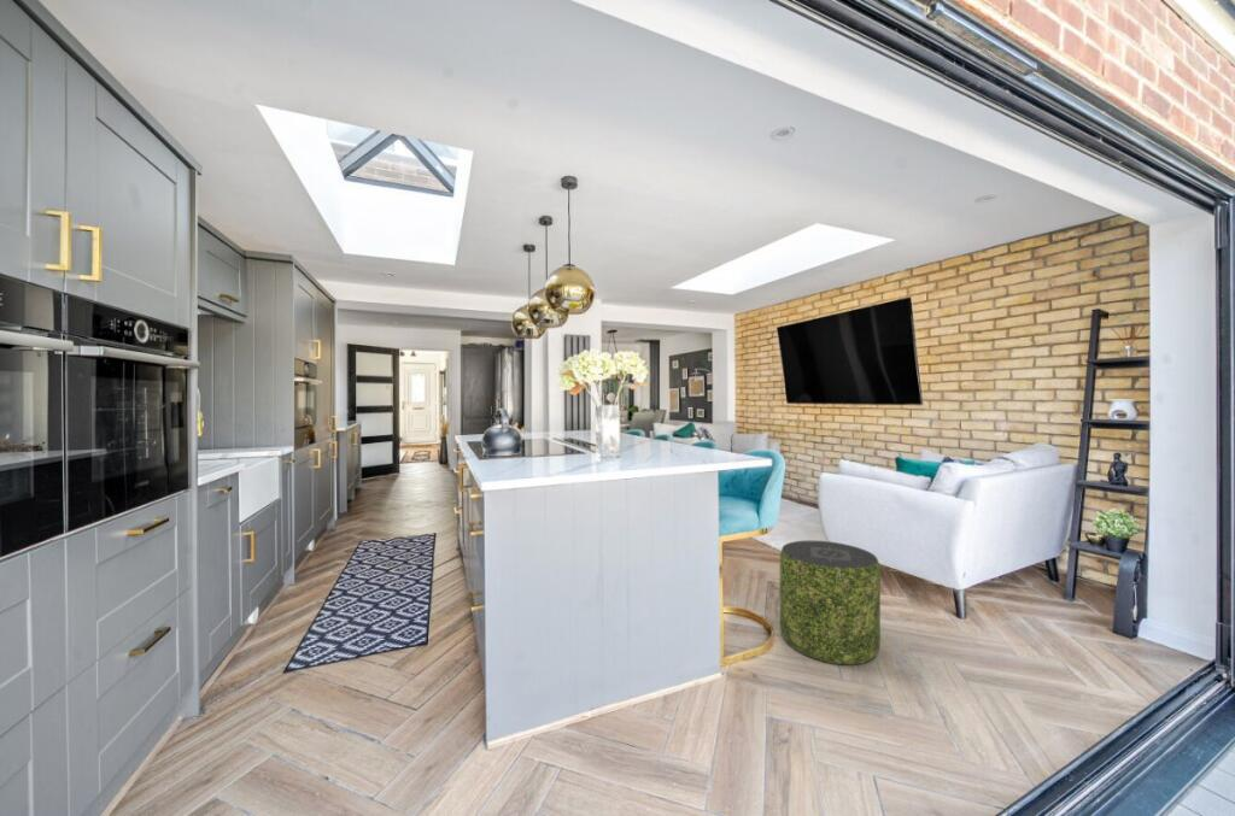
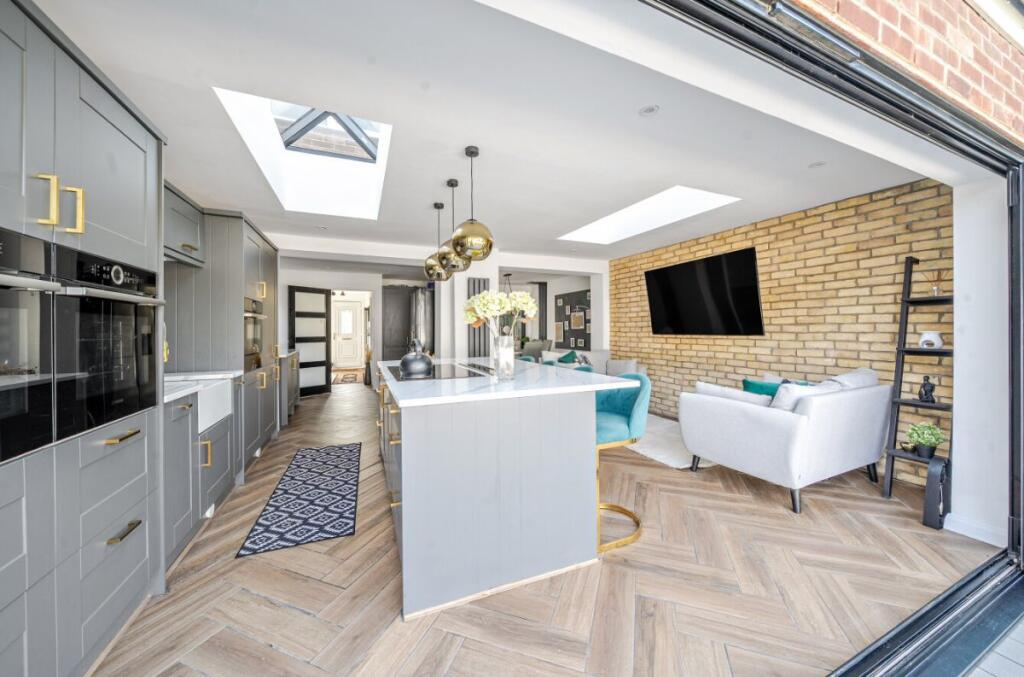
- pouf (827, 597)
